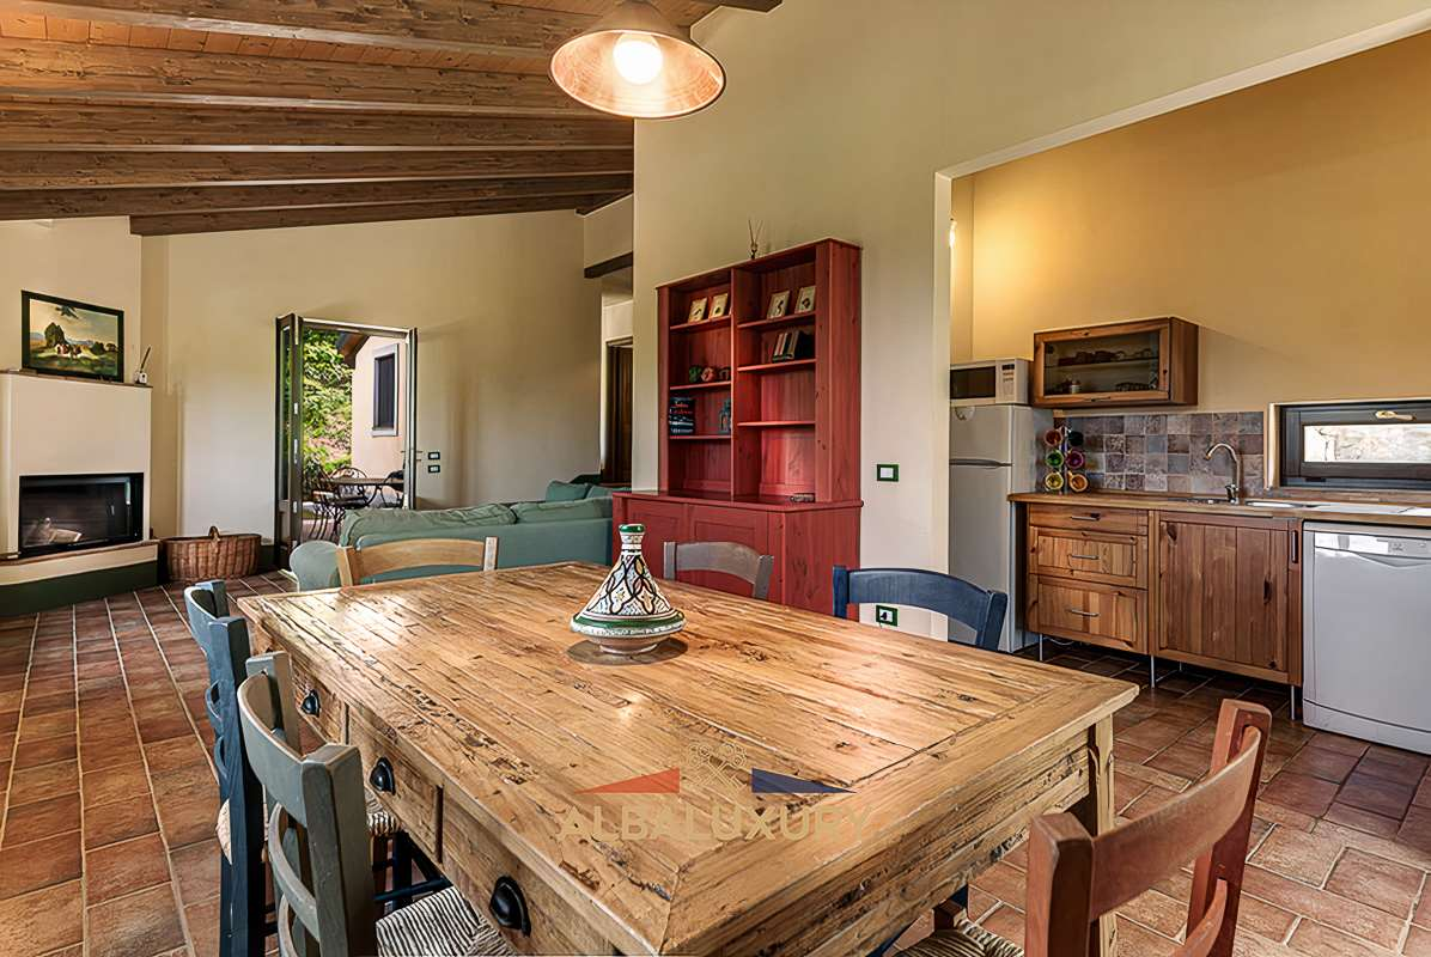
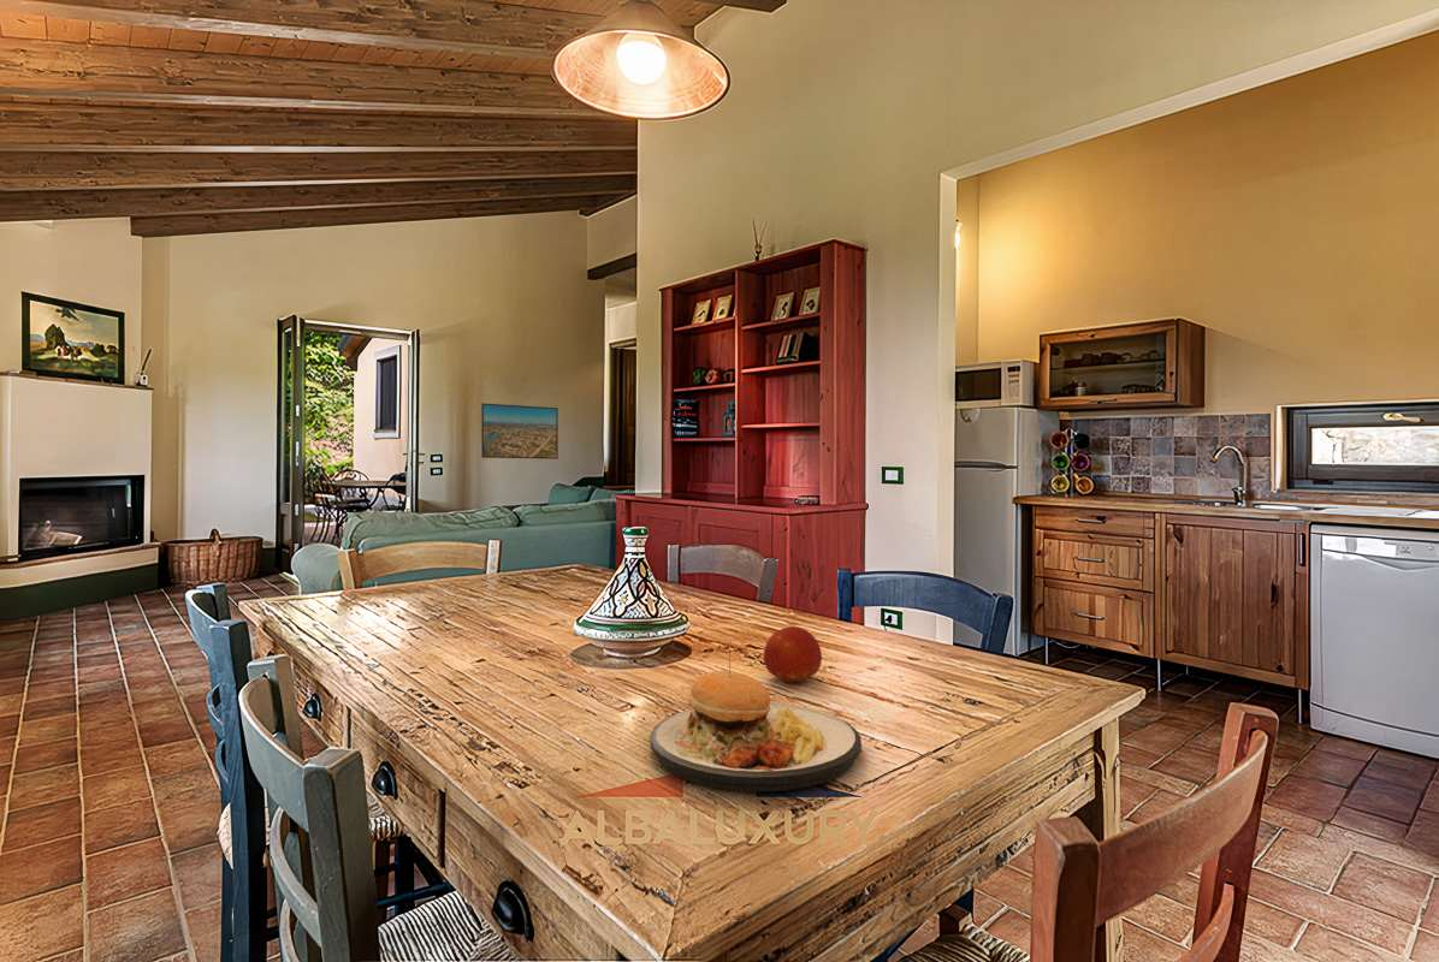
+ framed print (520, 432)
+ fruit (792, 653)
+ plate (754, 695)
